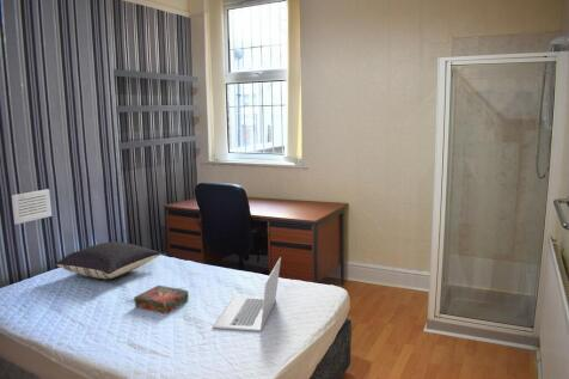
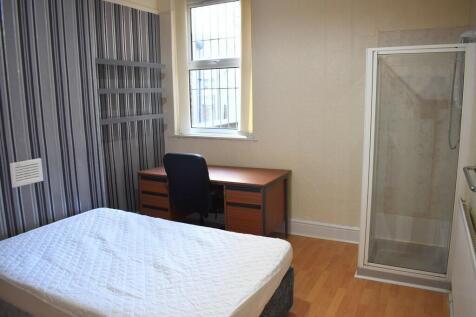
- pillow (110, 258)
- book (161, 299)
- laptop (249, 297)
